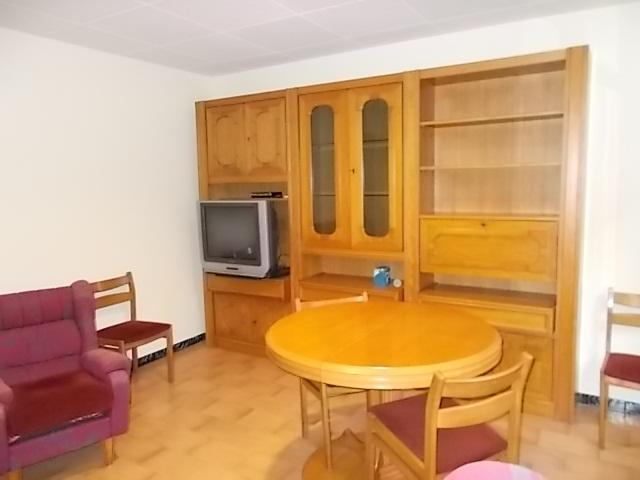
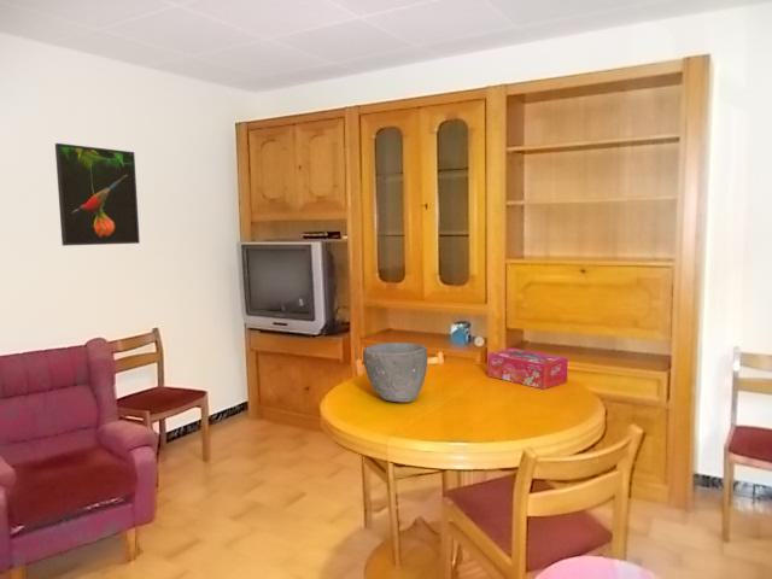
+ bowl (396, 373)
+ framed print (99, 195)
+ tissue box (526, 367)
